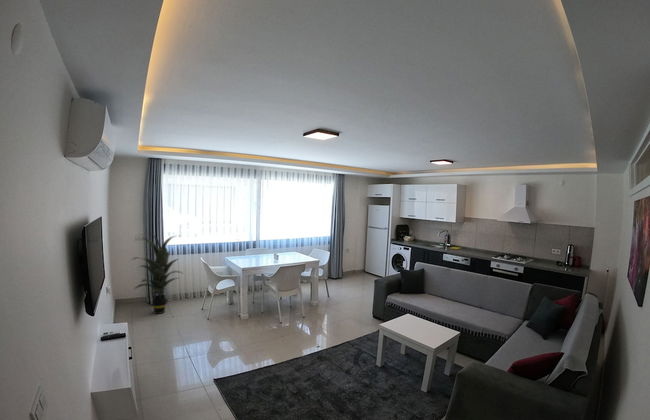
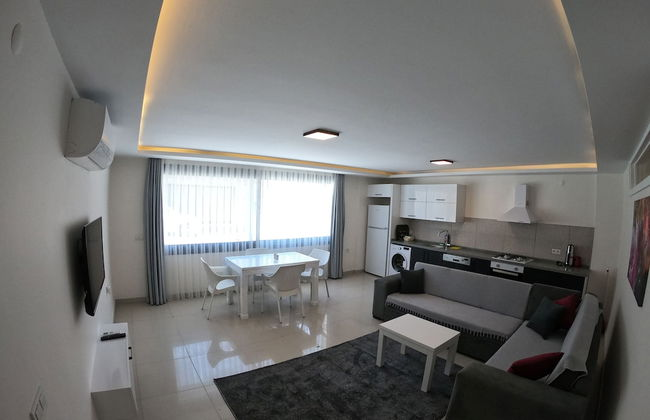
- indoor plant (156, 272)
